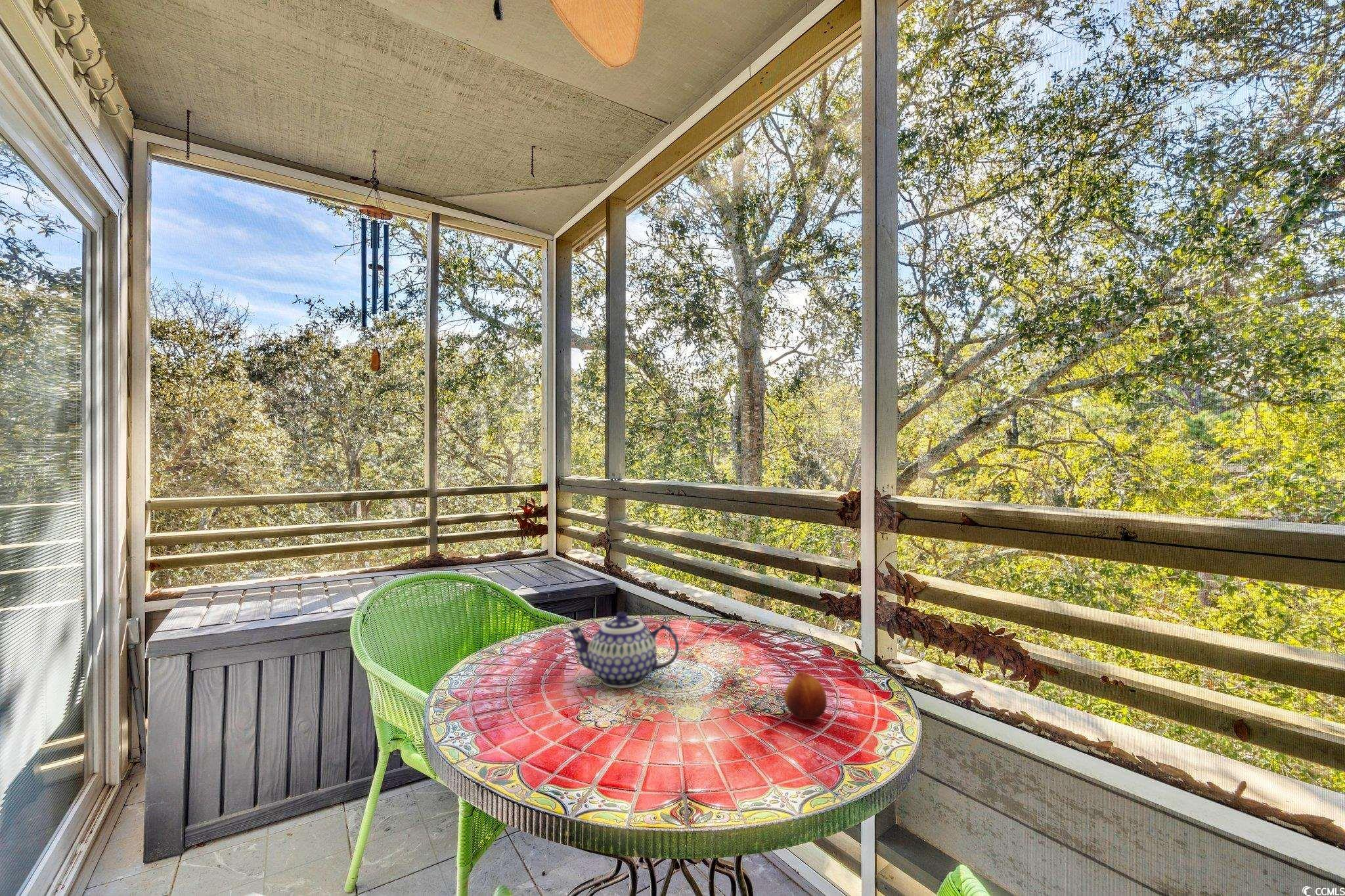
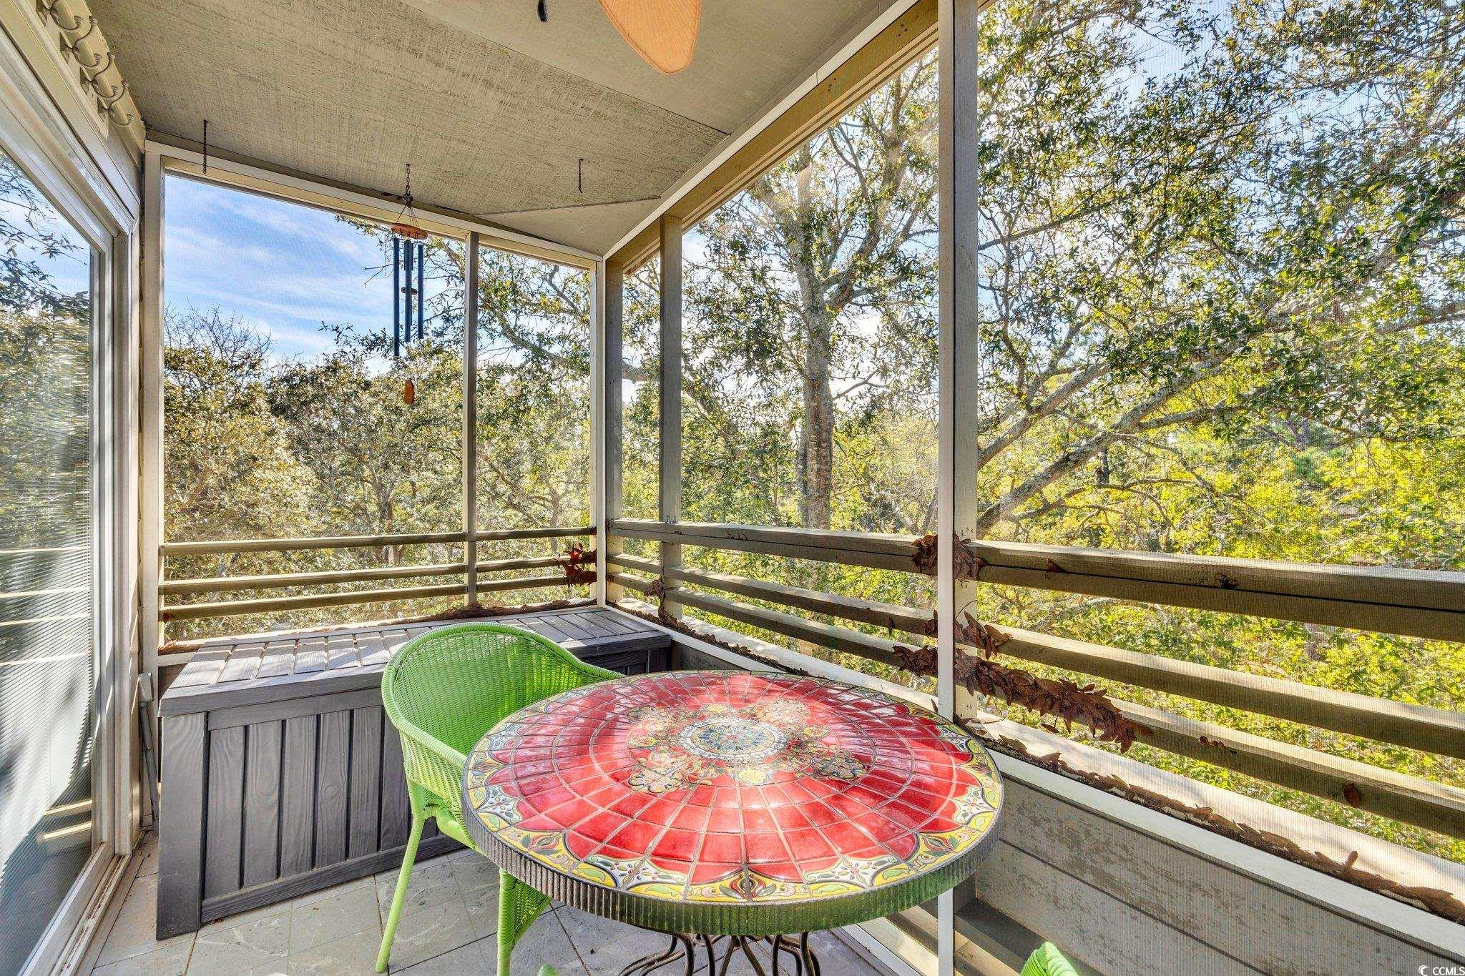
- teapot (623, 645)
- fruit (805, 695)
